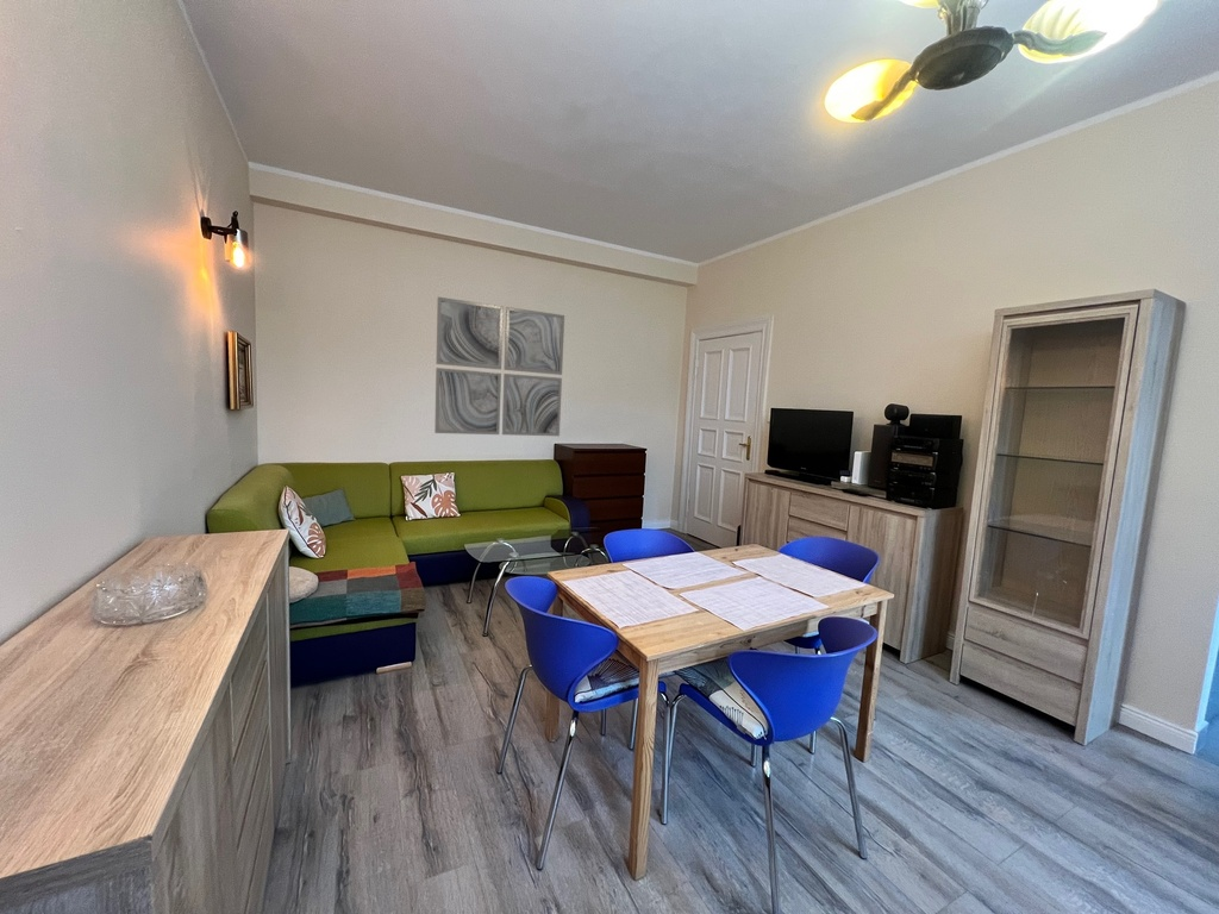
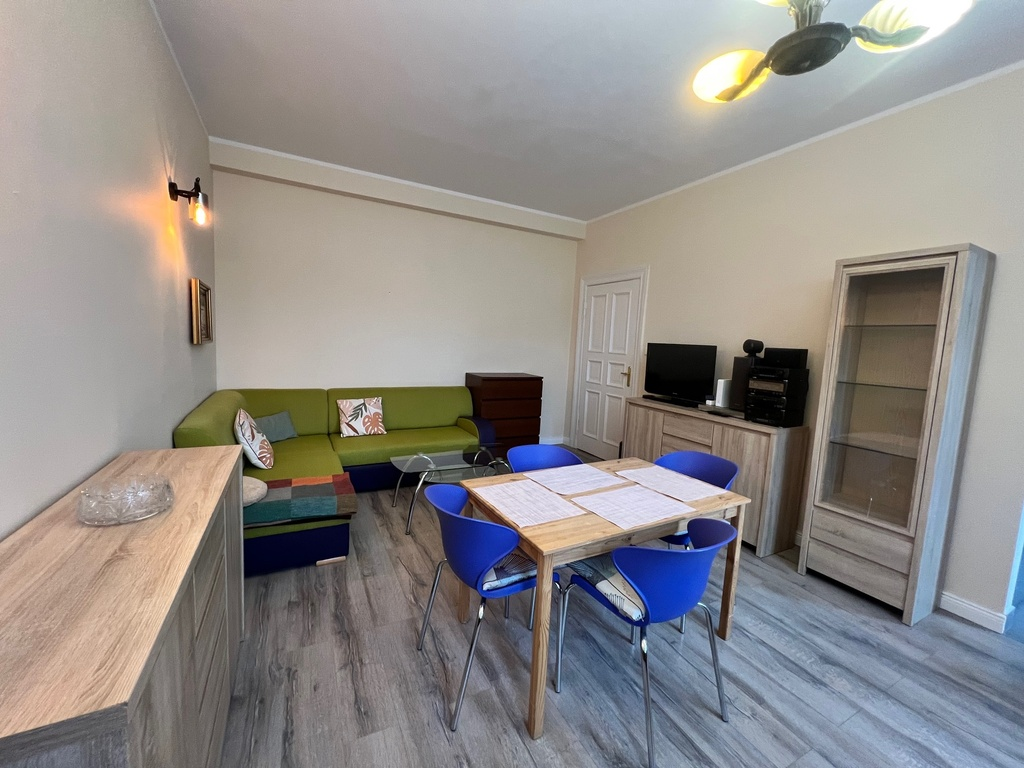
- wall art (504, 369)
